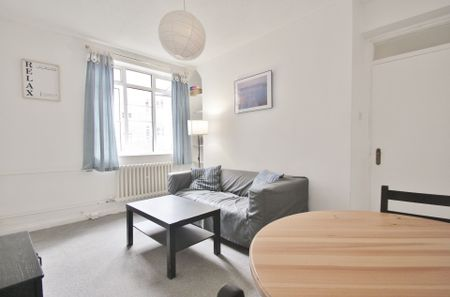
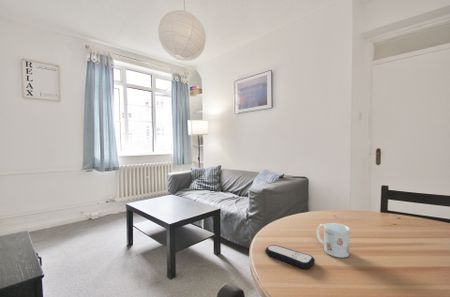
+ remote control (288, 255)
+ mug (331, 237)
